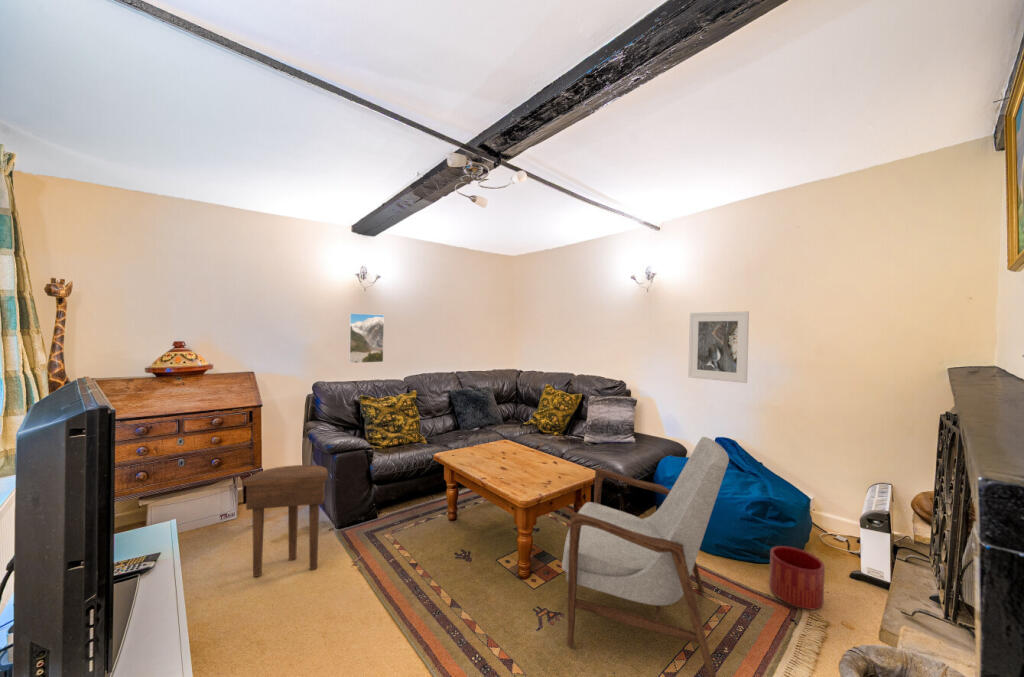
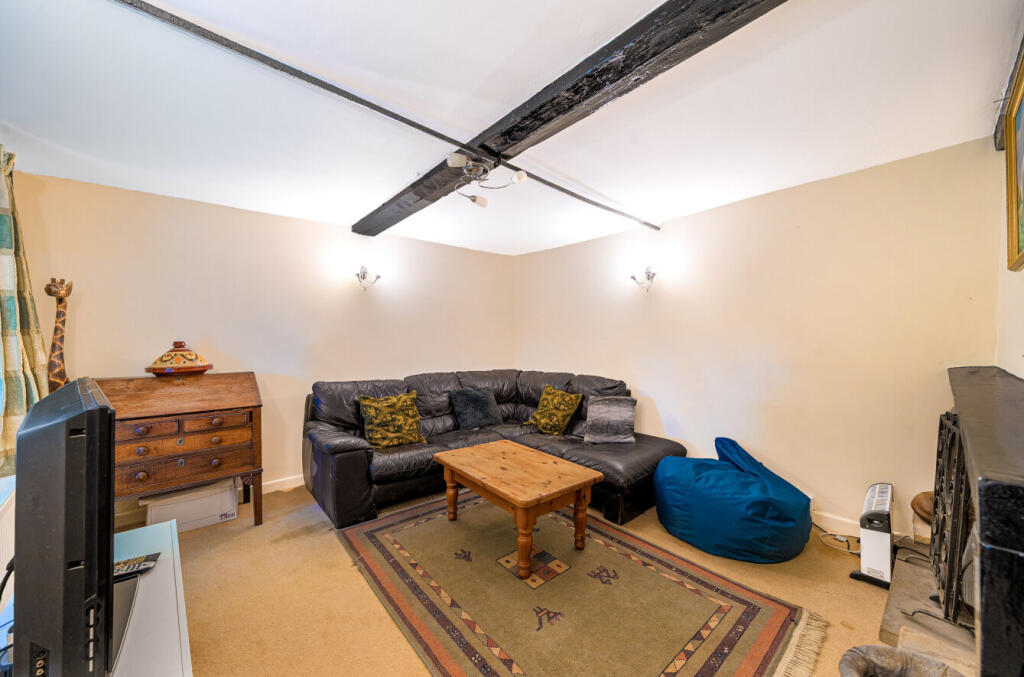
- planter (796, 576)
- side table (288, 521)
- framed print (366, 338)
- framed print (717, 346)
- armchair (642, 527)
